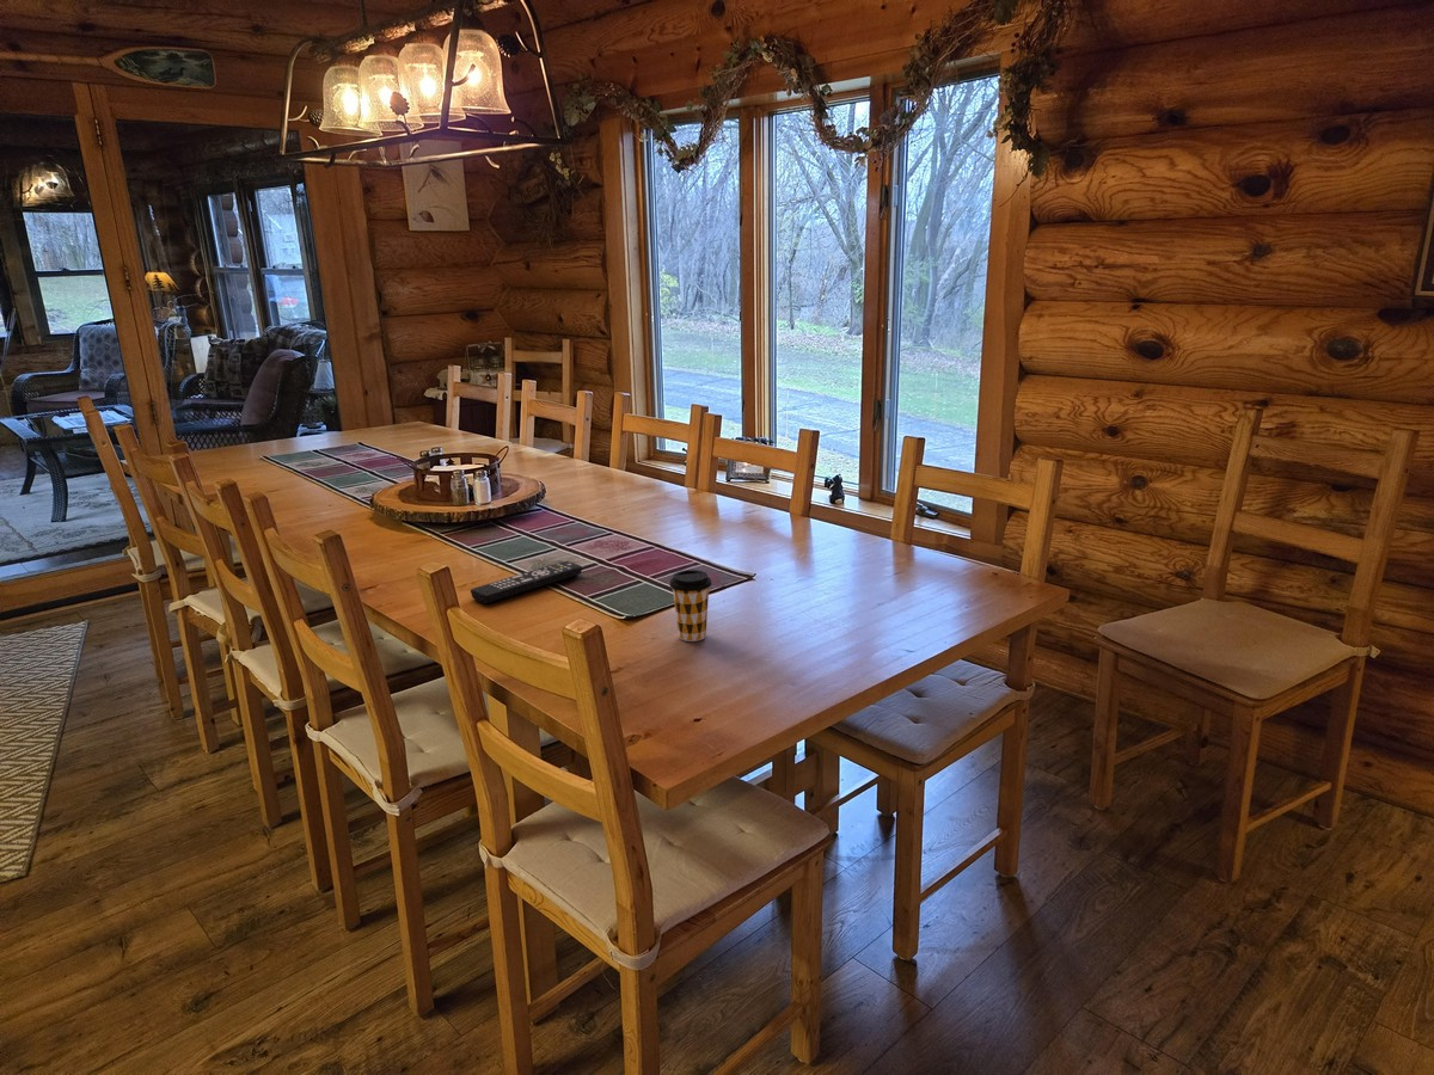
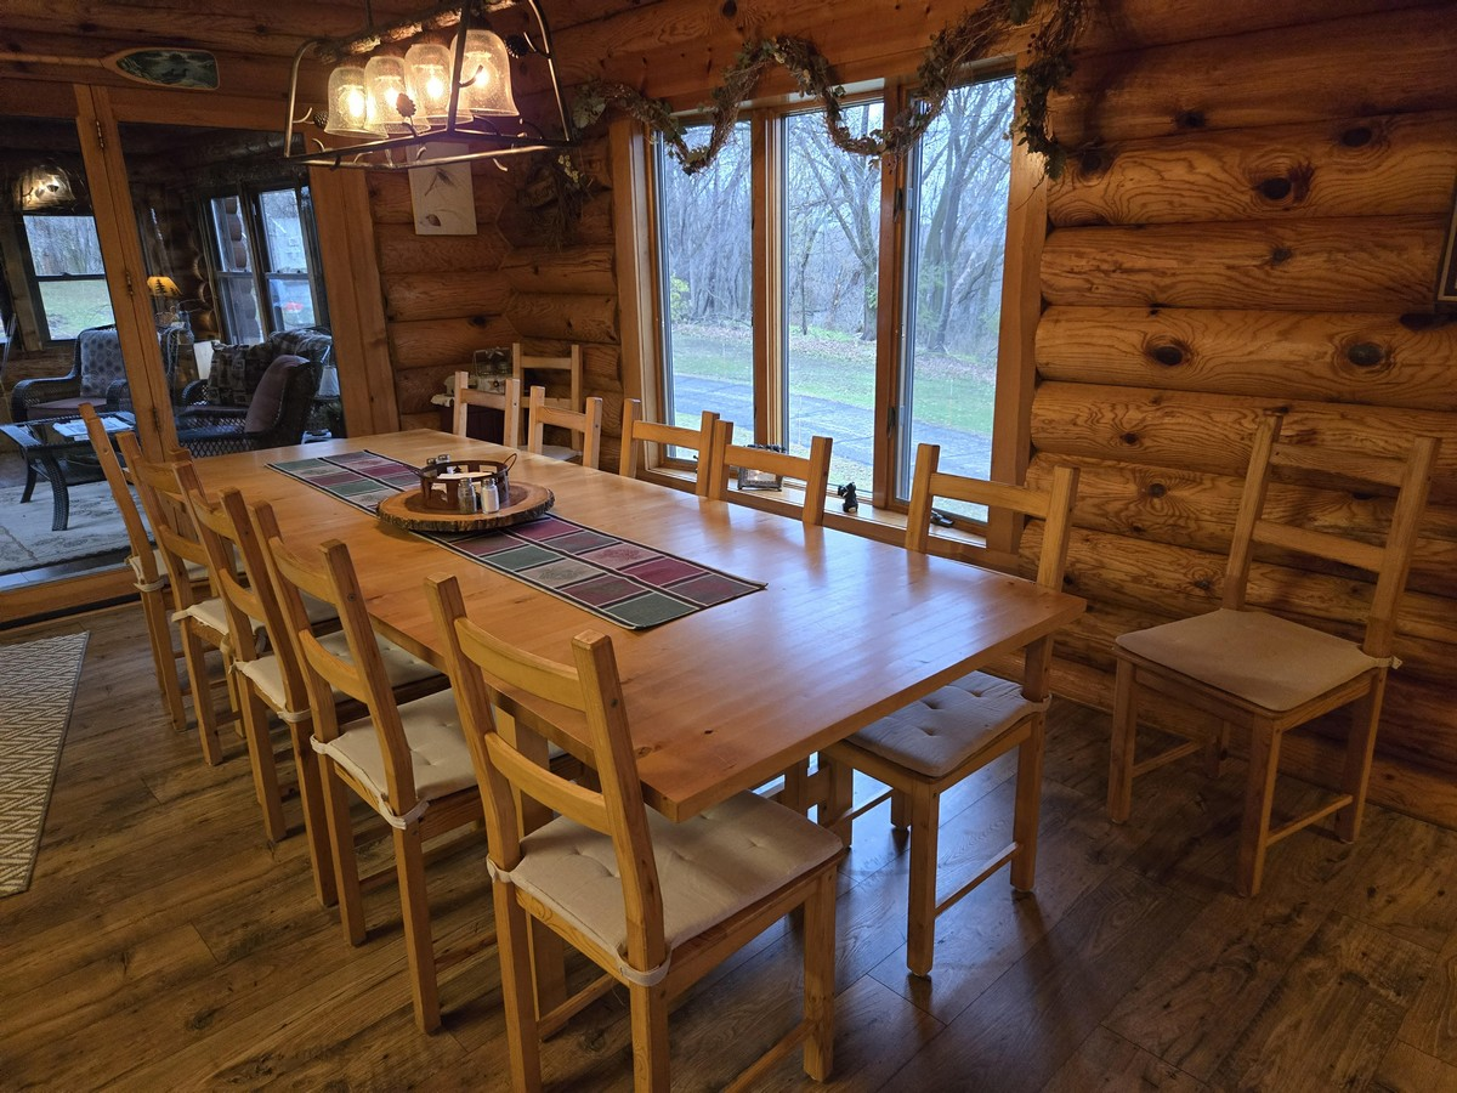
- remote control (528, 580)
- coffee cup (691, 606)
